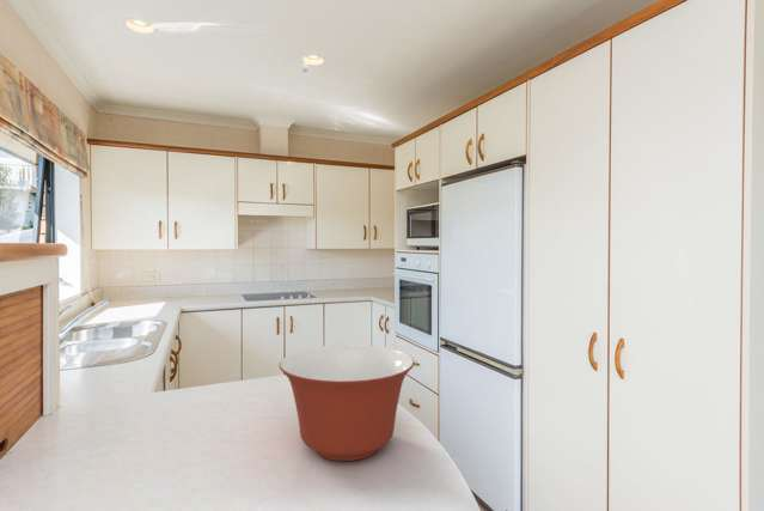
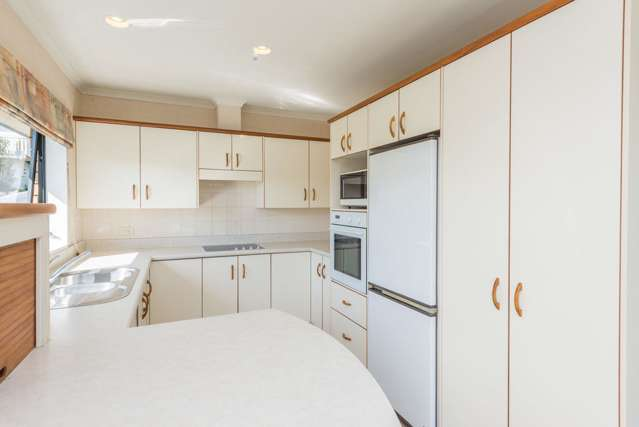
- mixing bowl (347, 401)
